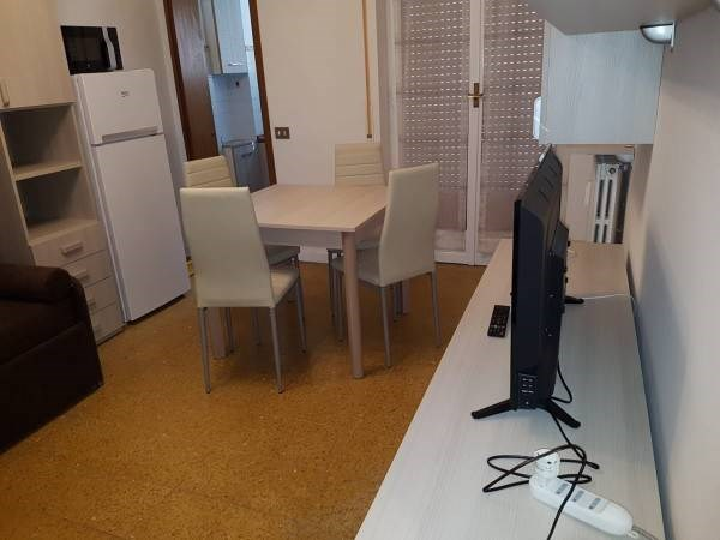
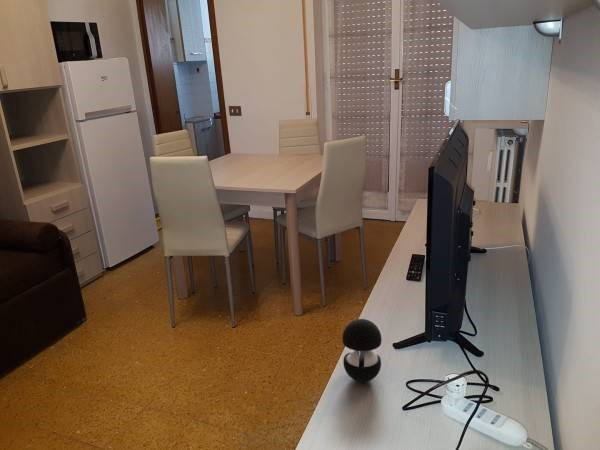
+ speaker (362, 350)
